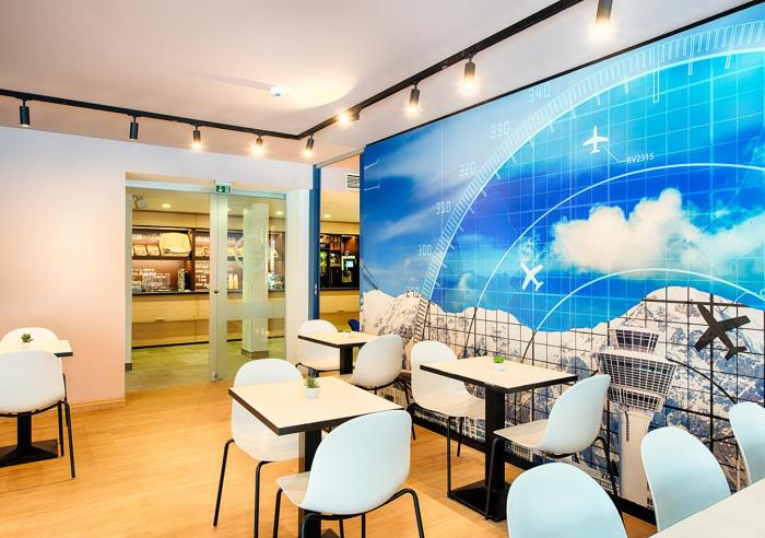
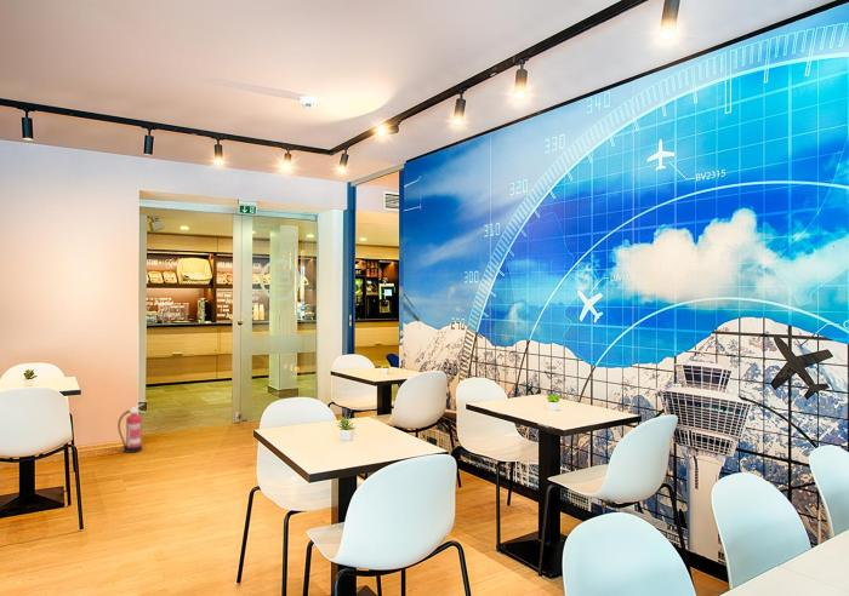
+ fire extinguisher (131, 428)
